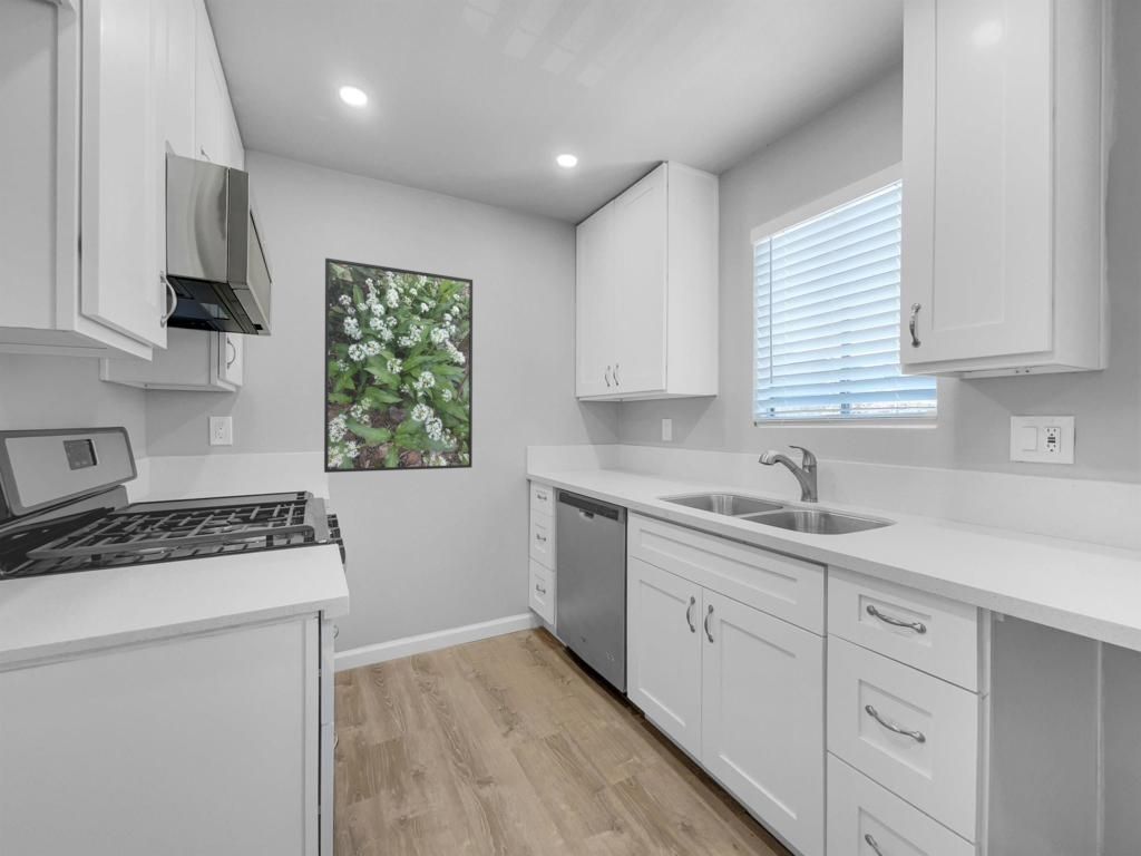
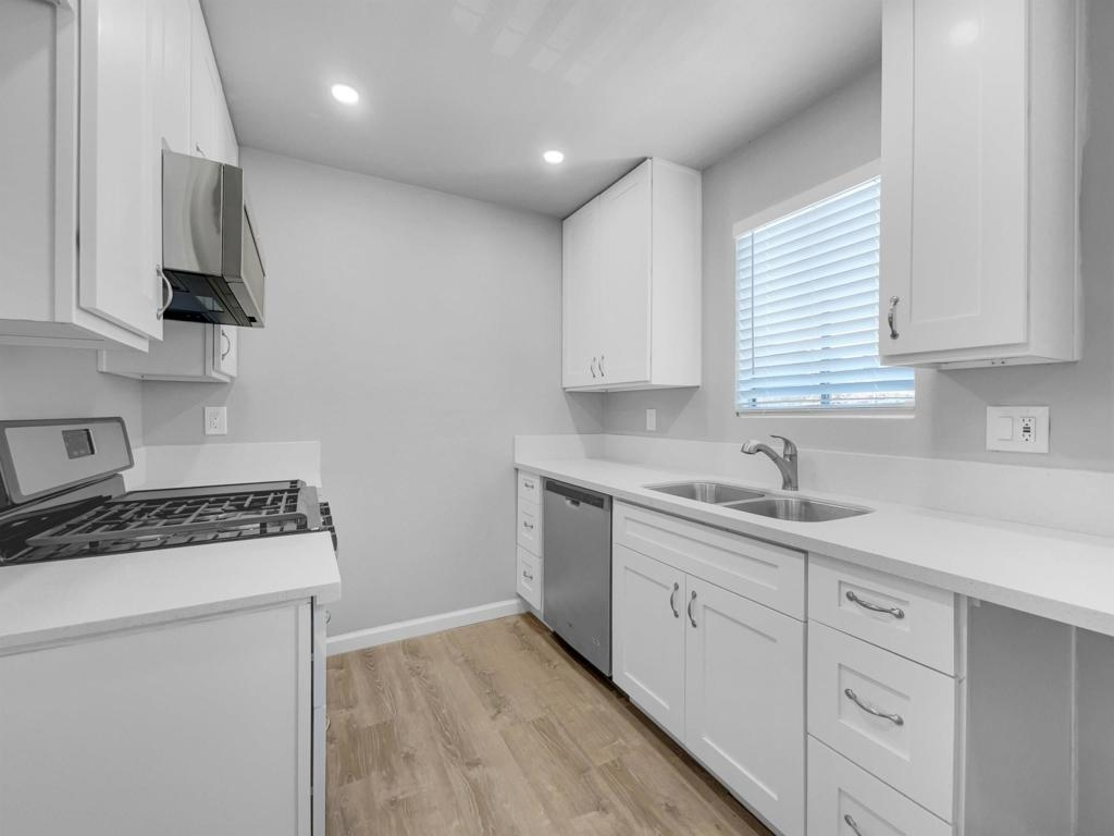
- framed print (402, 369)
